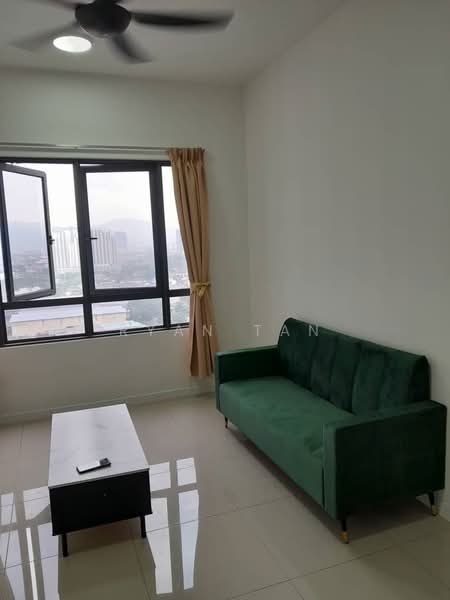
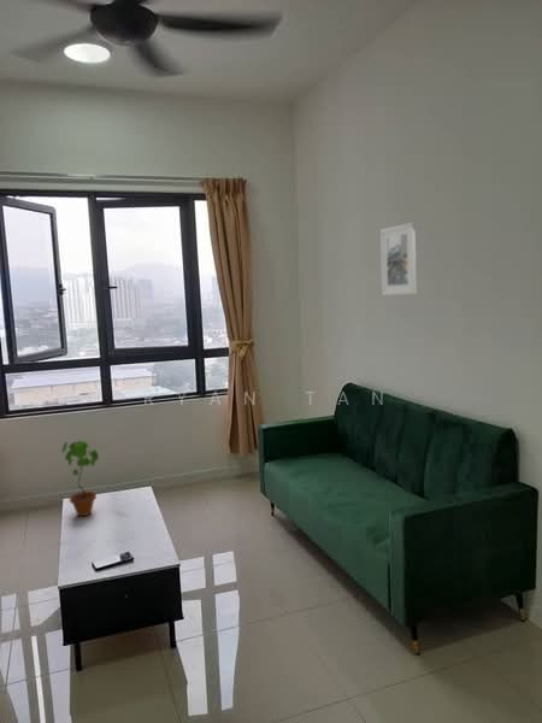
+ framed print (397, 260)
+ potted plant (79, 476)
